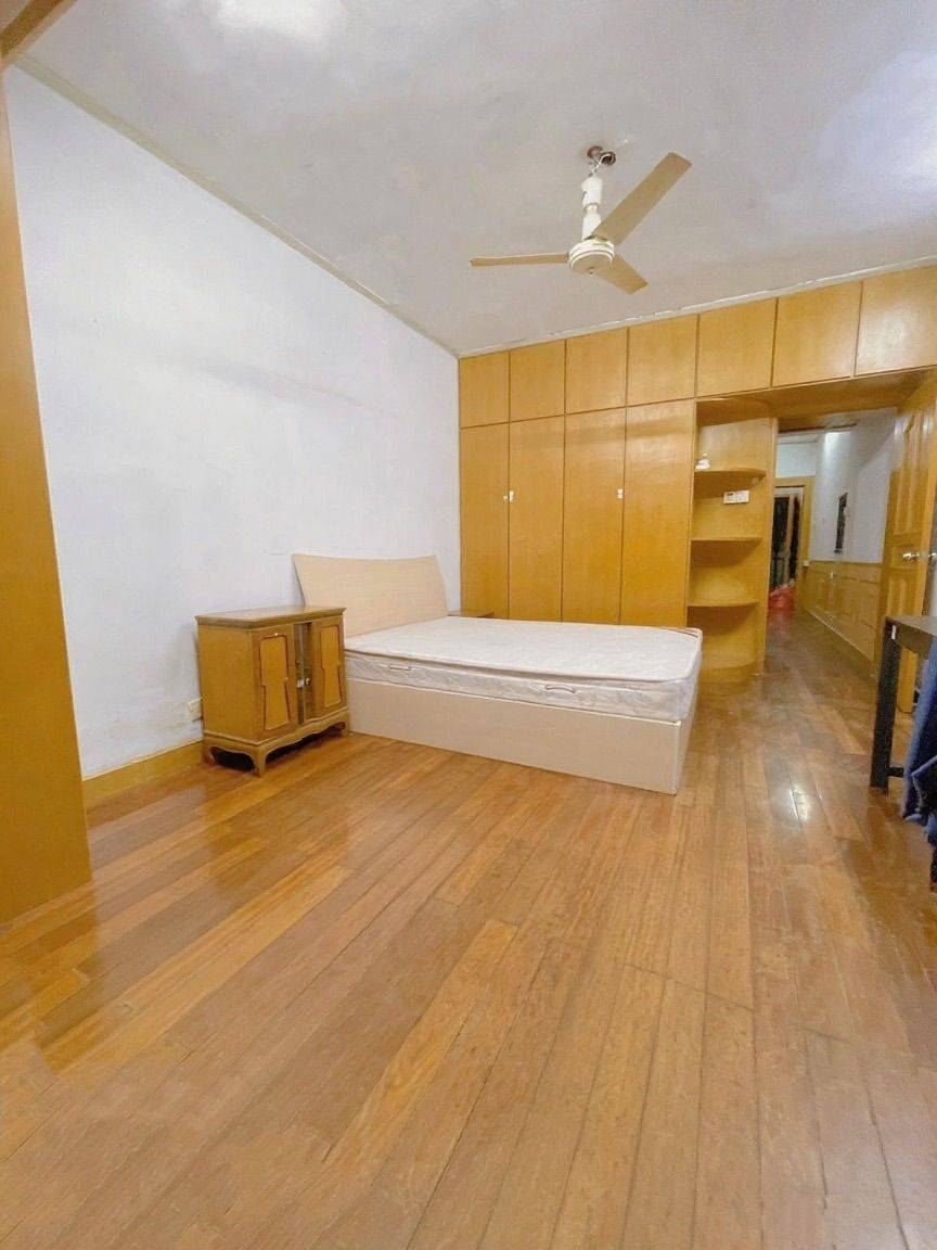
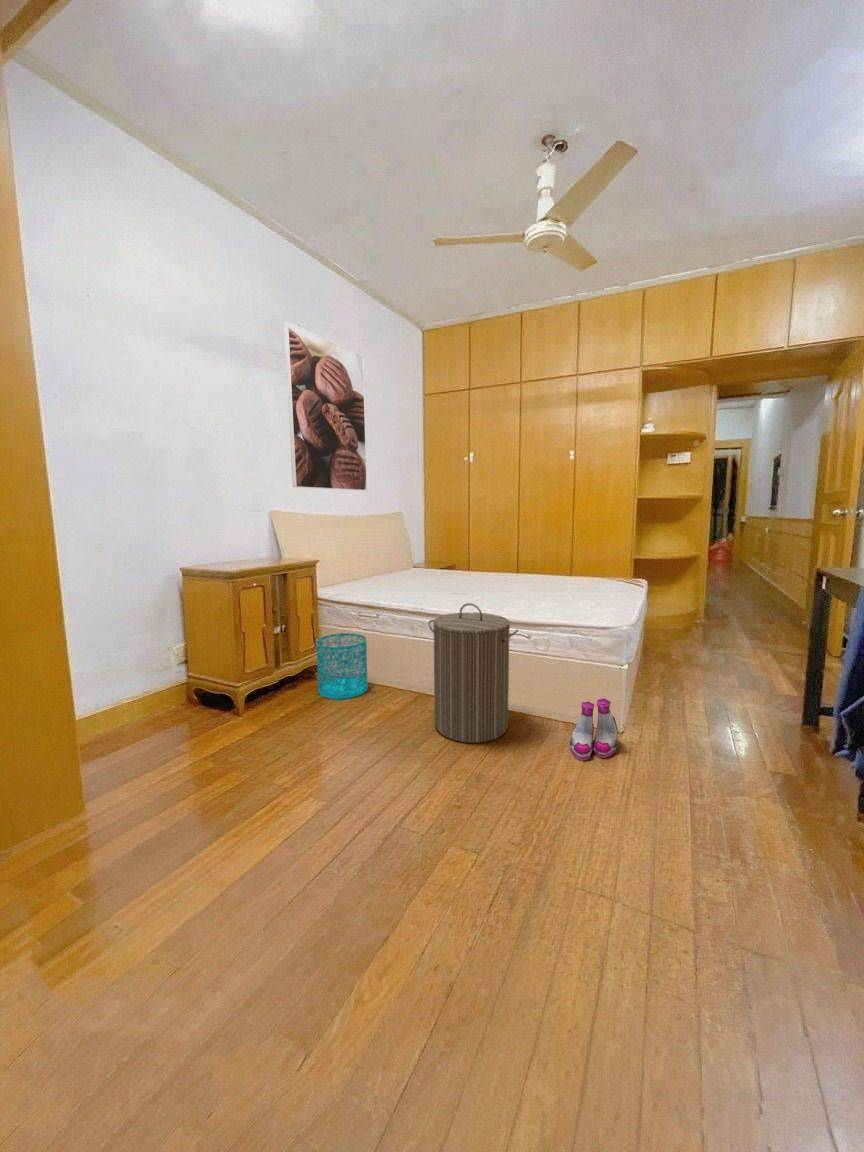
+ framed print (330, 416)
+ laundry hamper (471, 665)
+ boots (593, 724)
+ wastebasket (342, 664)
